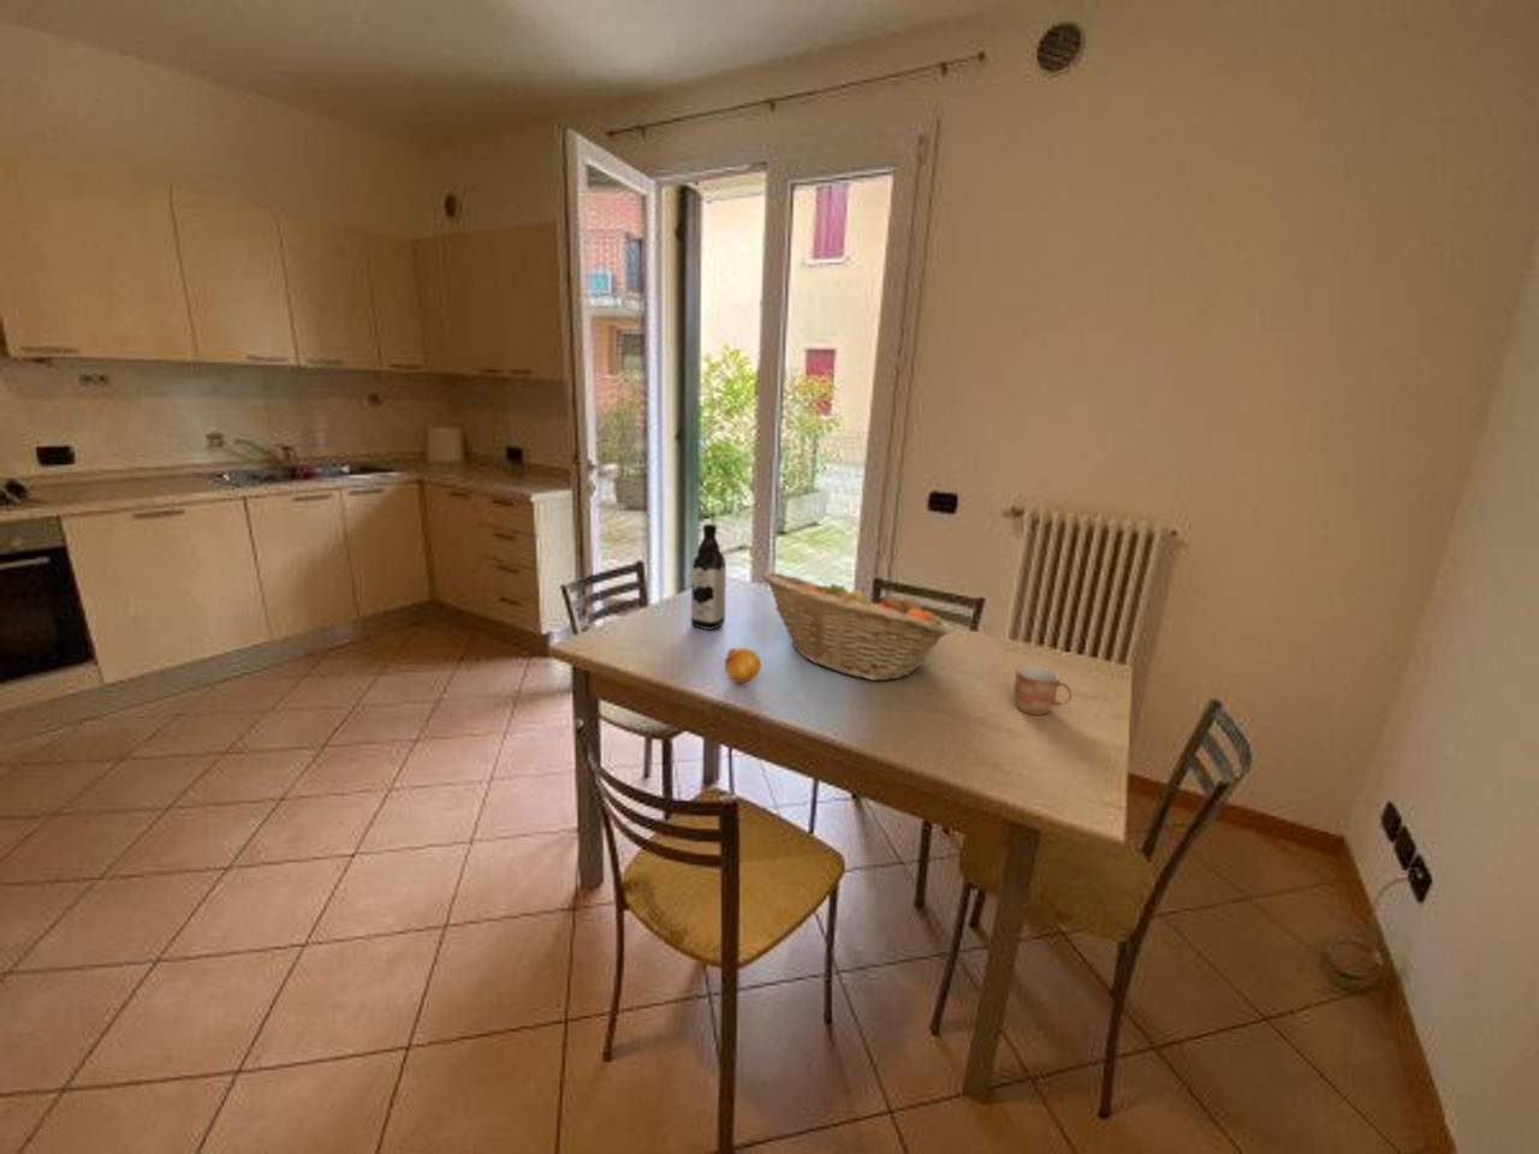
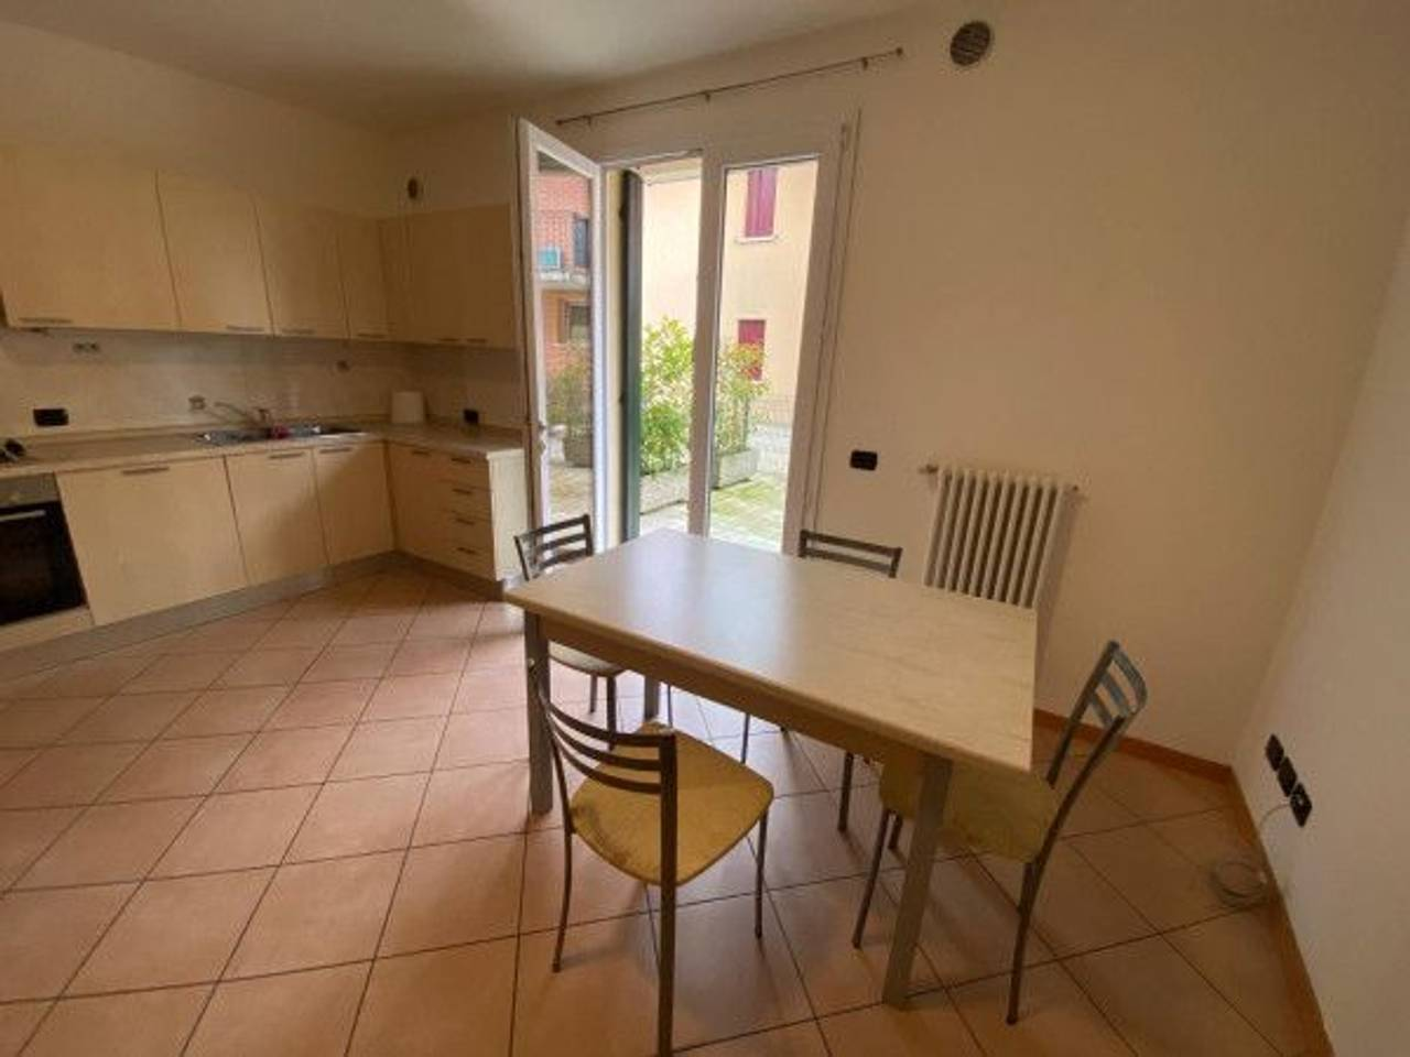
- fruit (742, 664)
- water bottle (708, 576)
- fruit basket (851, 616)
- mug (1041, 691)
